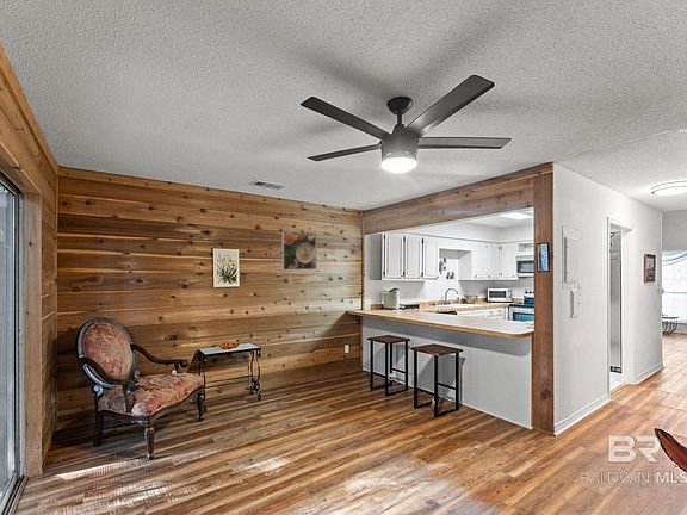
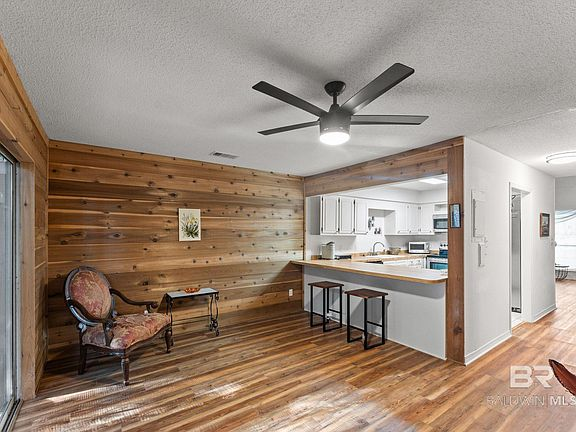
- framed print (299, 250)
